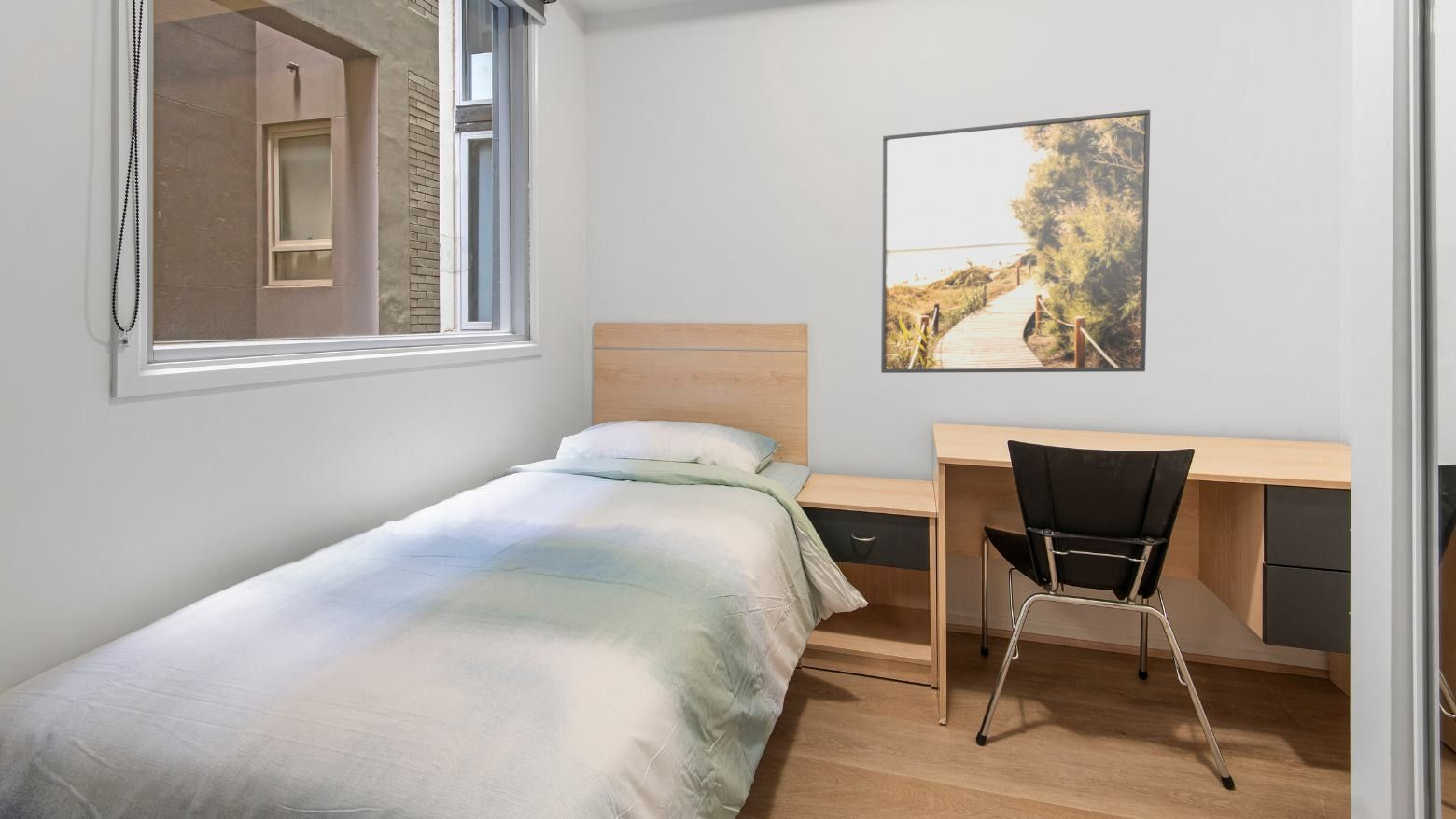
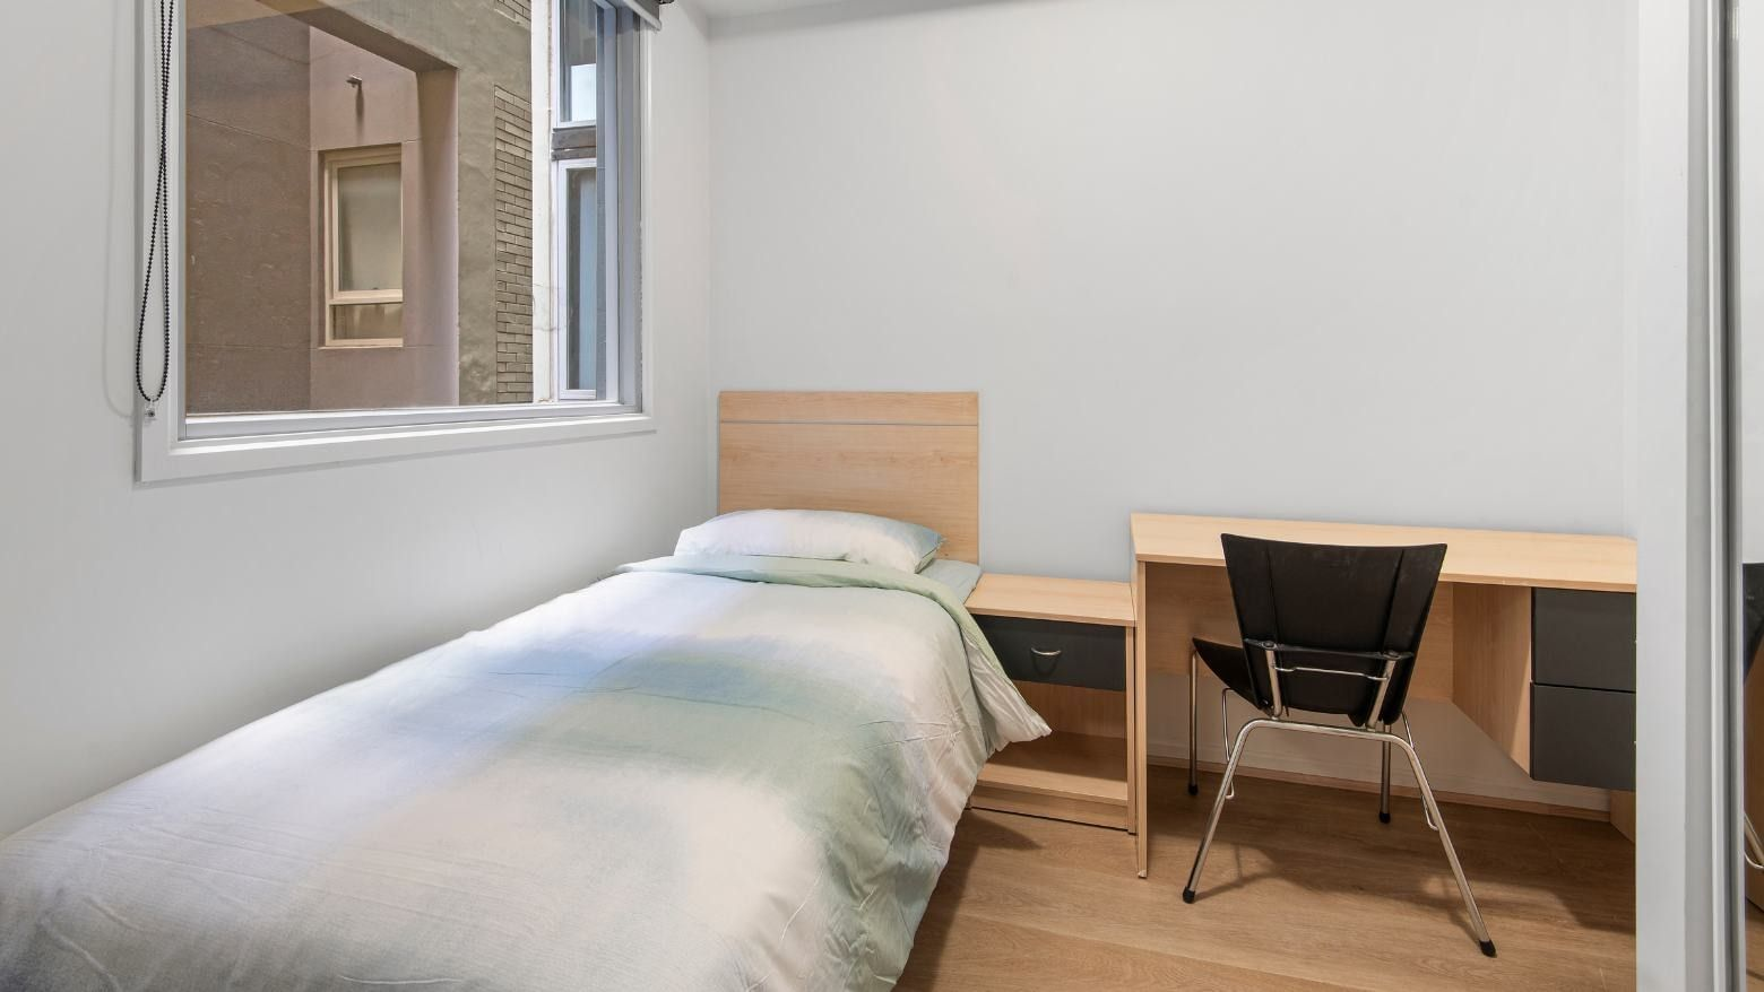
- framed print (1007, 248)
